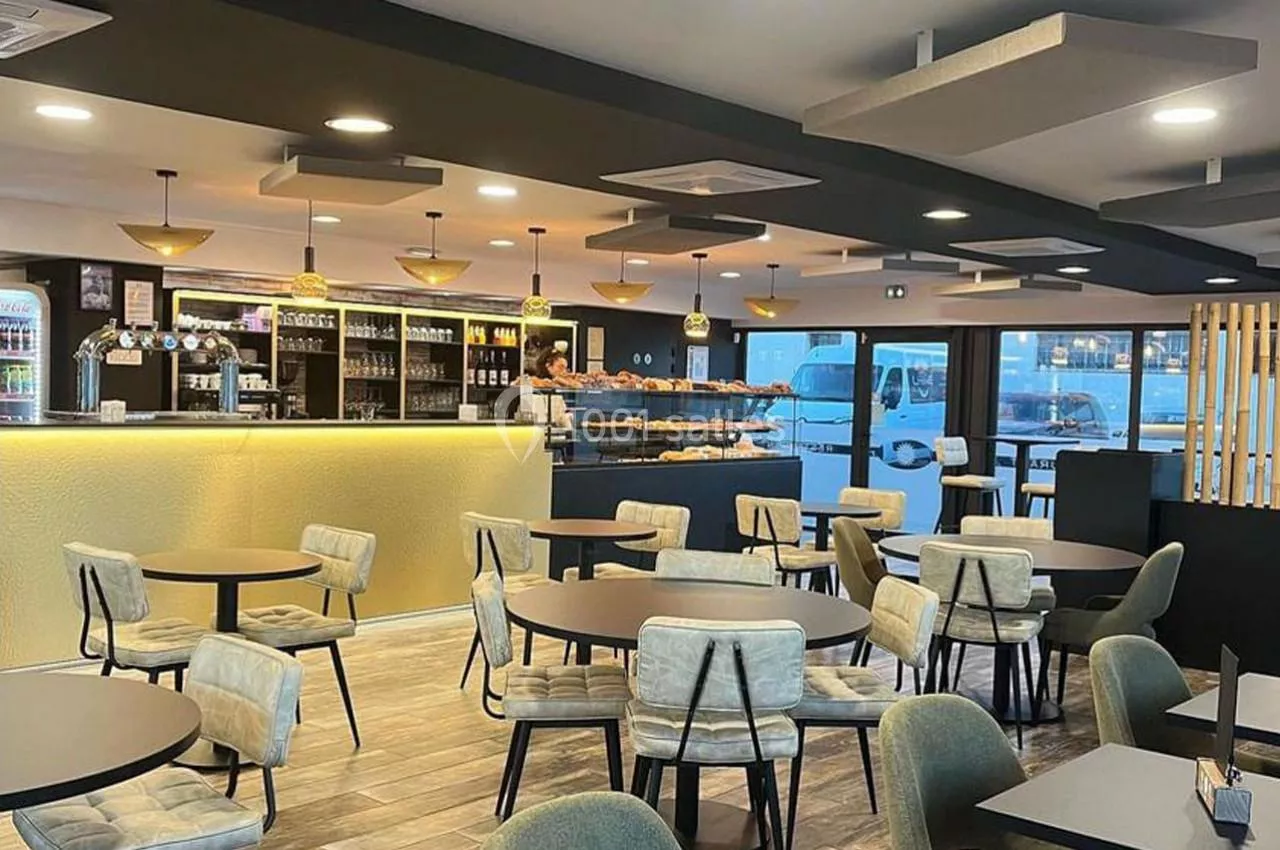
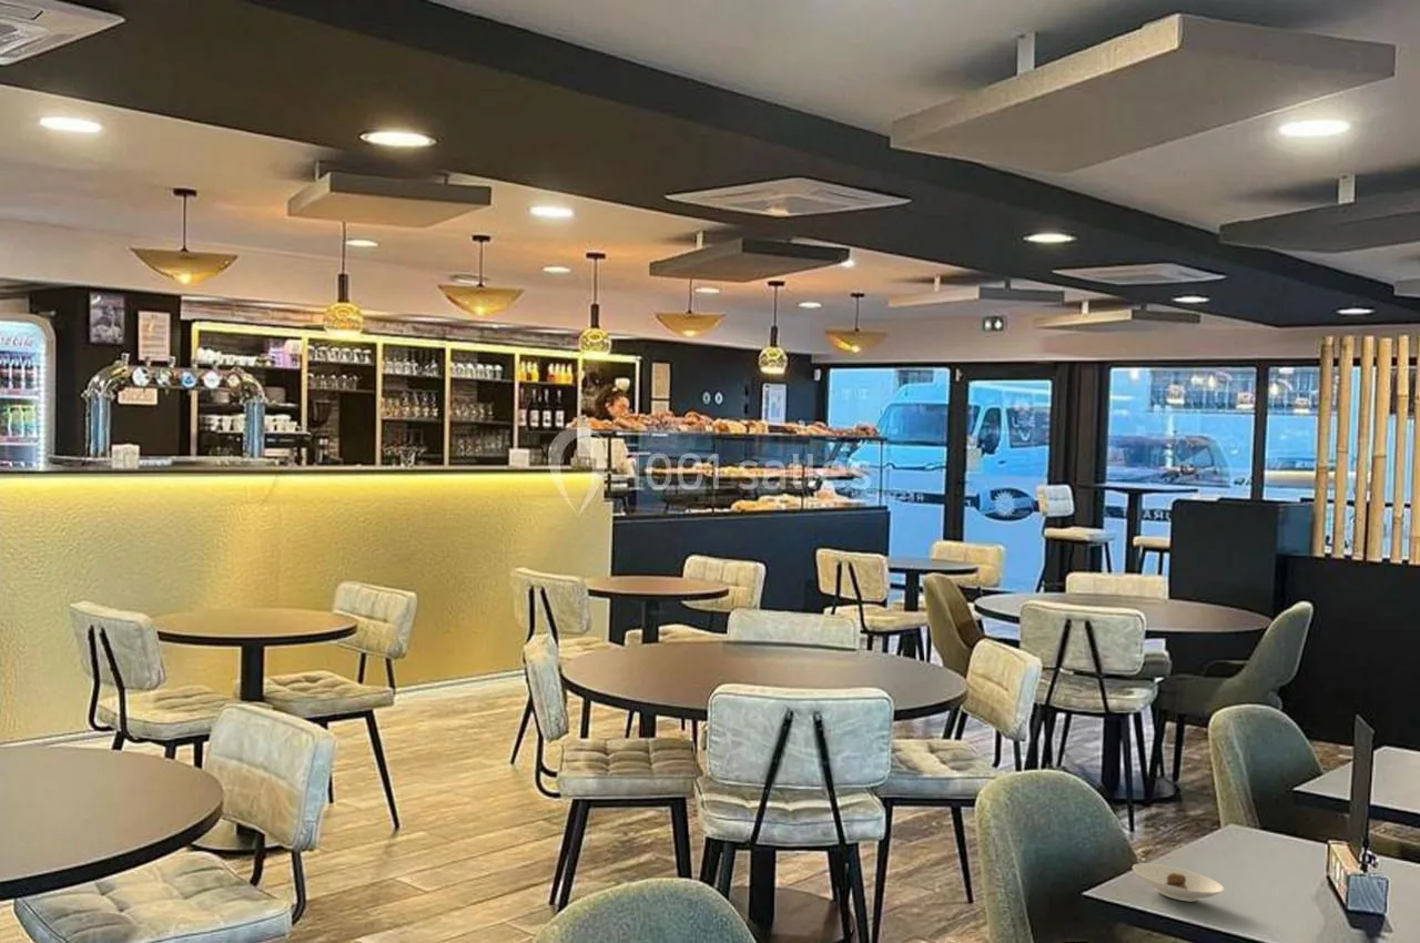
+ saucer (1176, 883)
